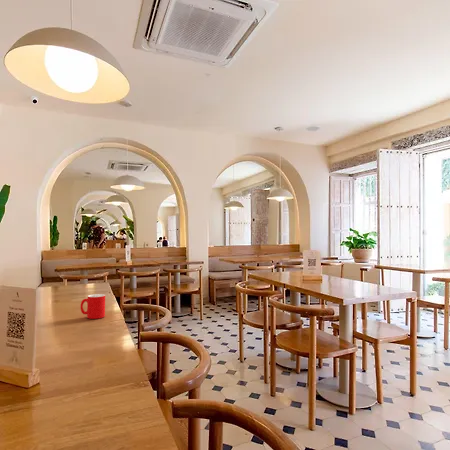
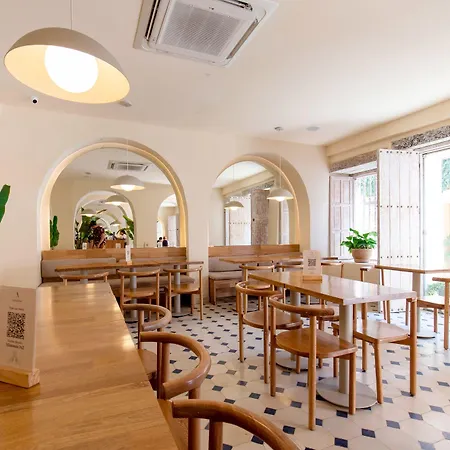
- cup (92, 306)
